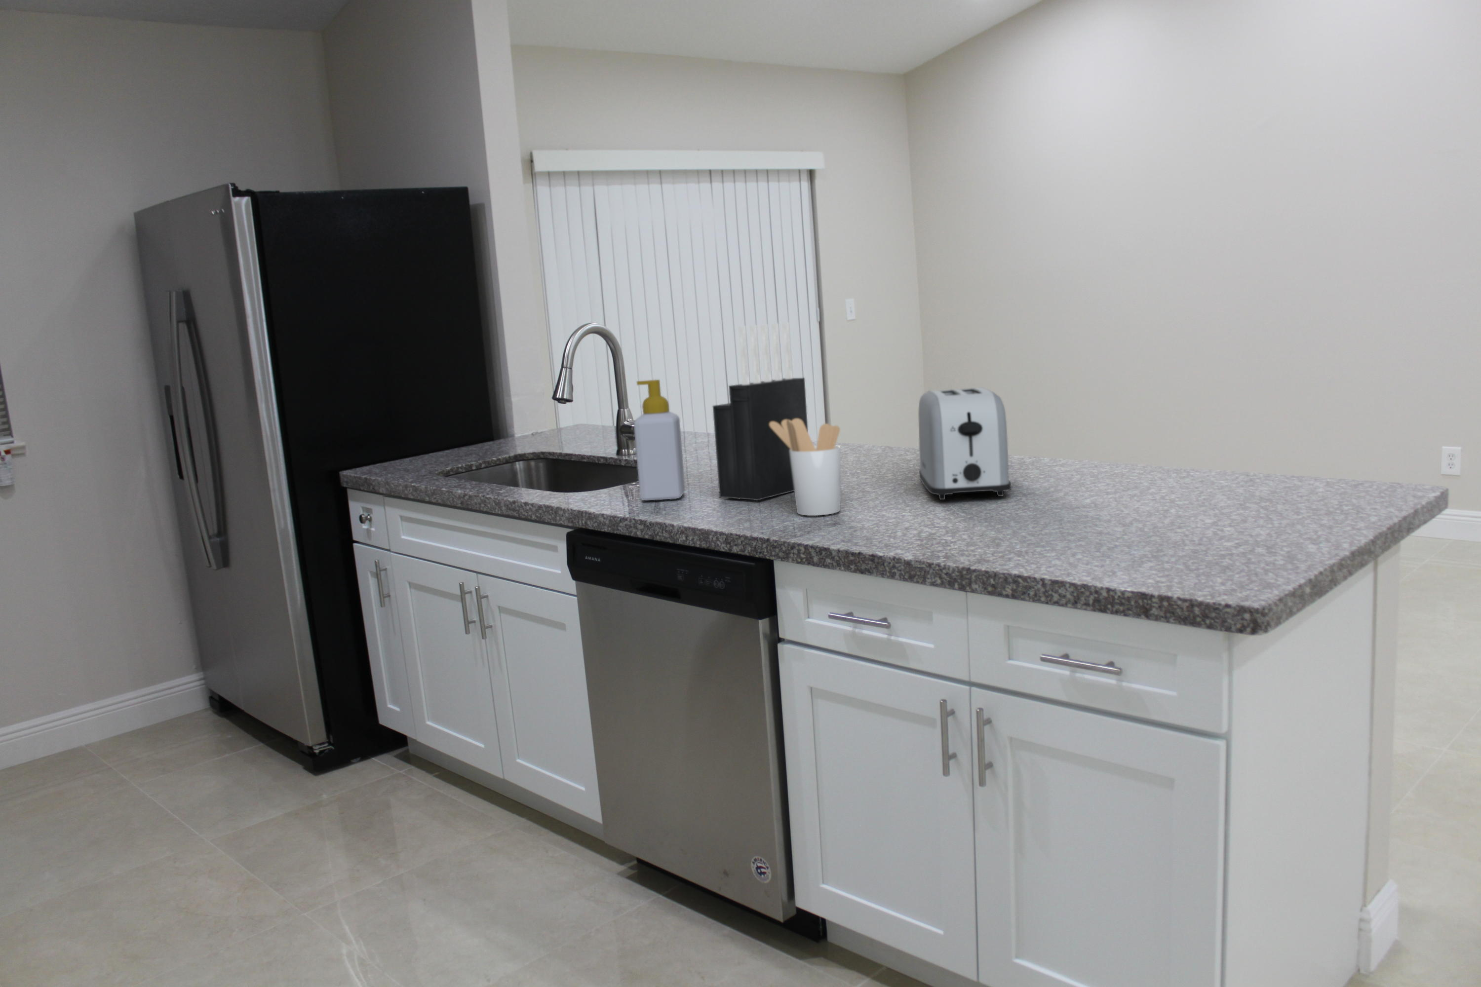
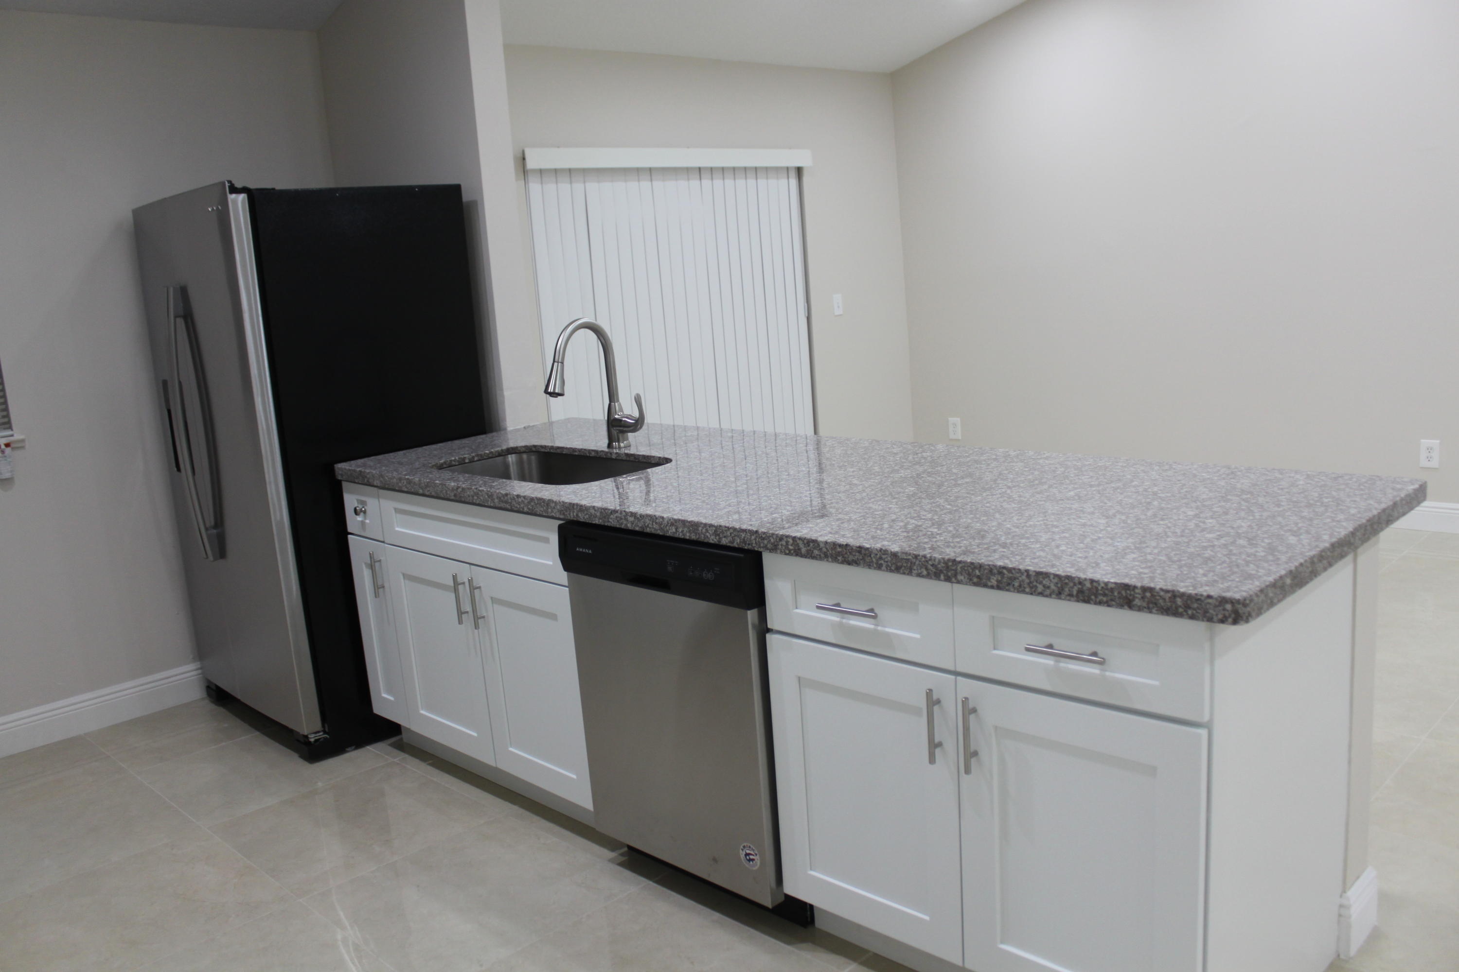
- utensil holder (807, 464)
- soap bottle (658, 440)
- knife block (756, 410)
- toaster (961, 440)
